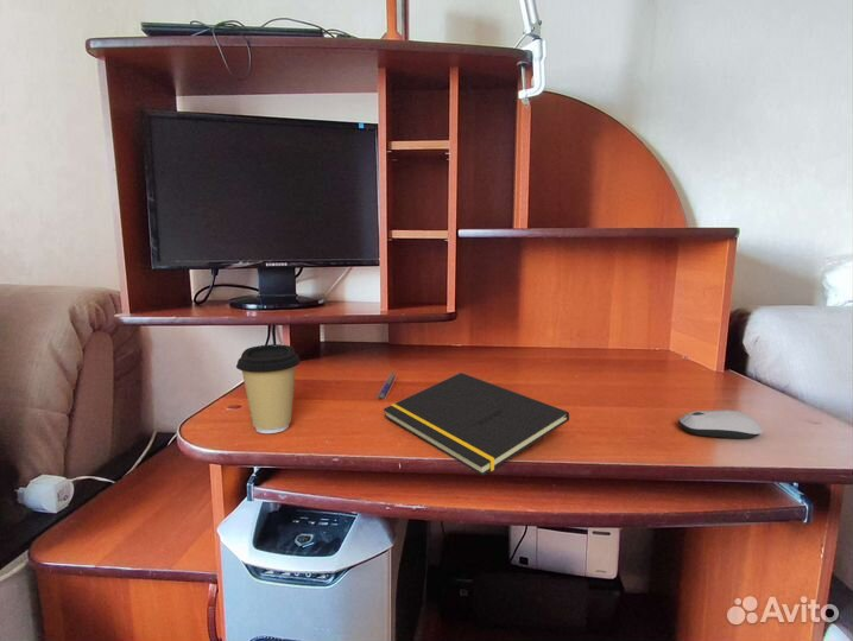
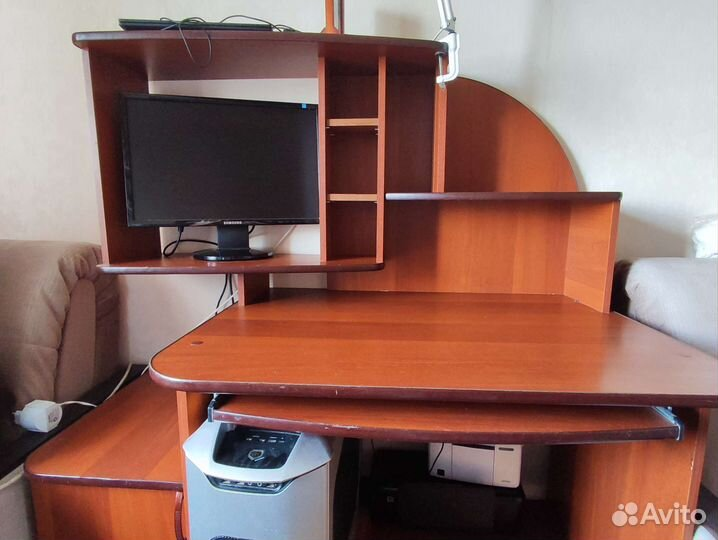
- pen (387, 383)
- computer mouse (720, 420)
- notepad (469, 414)
- coffee cup (270, 388)
